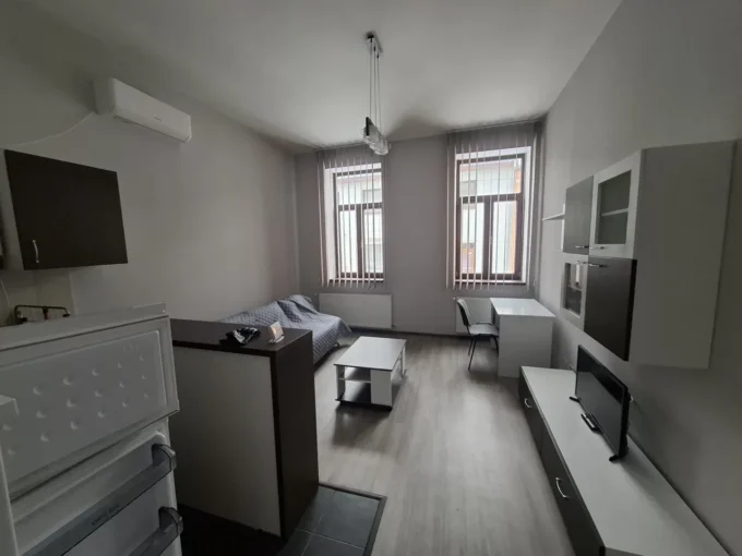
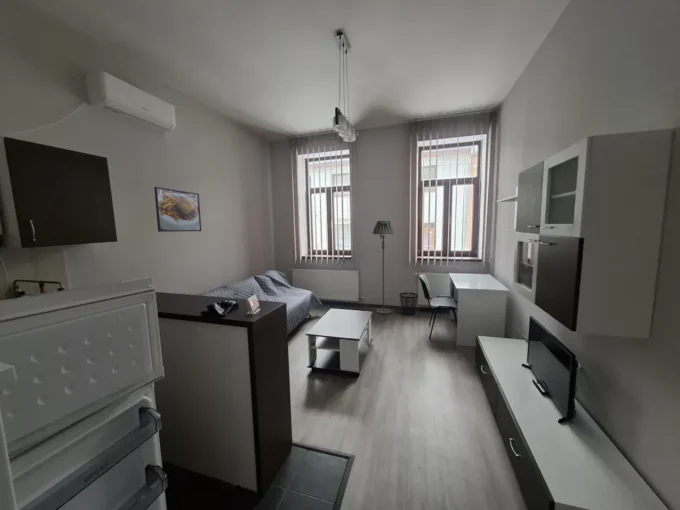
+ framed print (180, 211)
+ wastebasket (408, 303)
+ floor lamp (383, 266)
